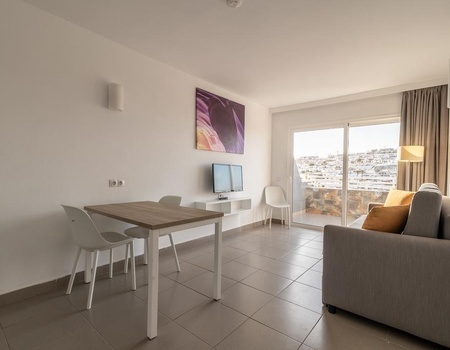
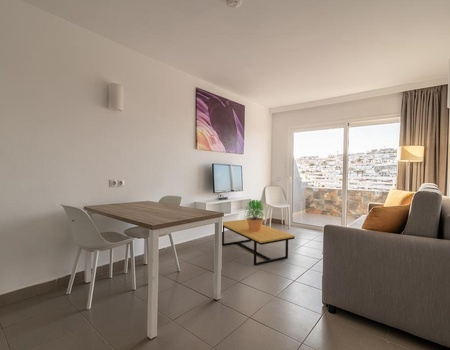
+ potted plant (254, 213)
+ coffee table (252, 239)
